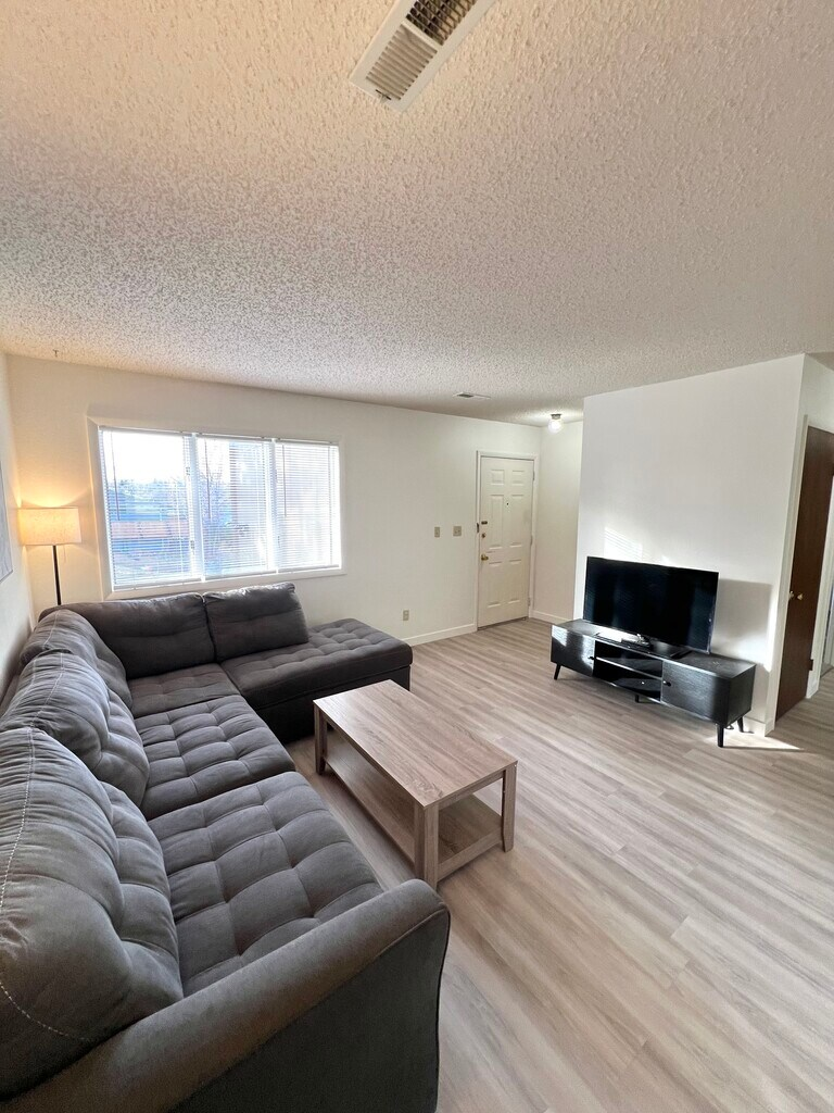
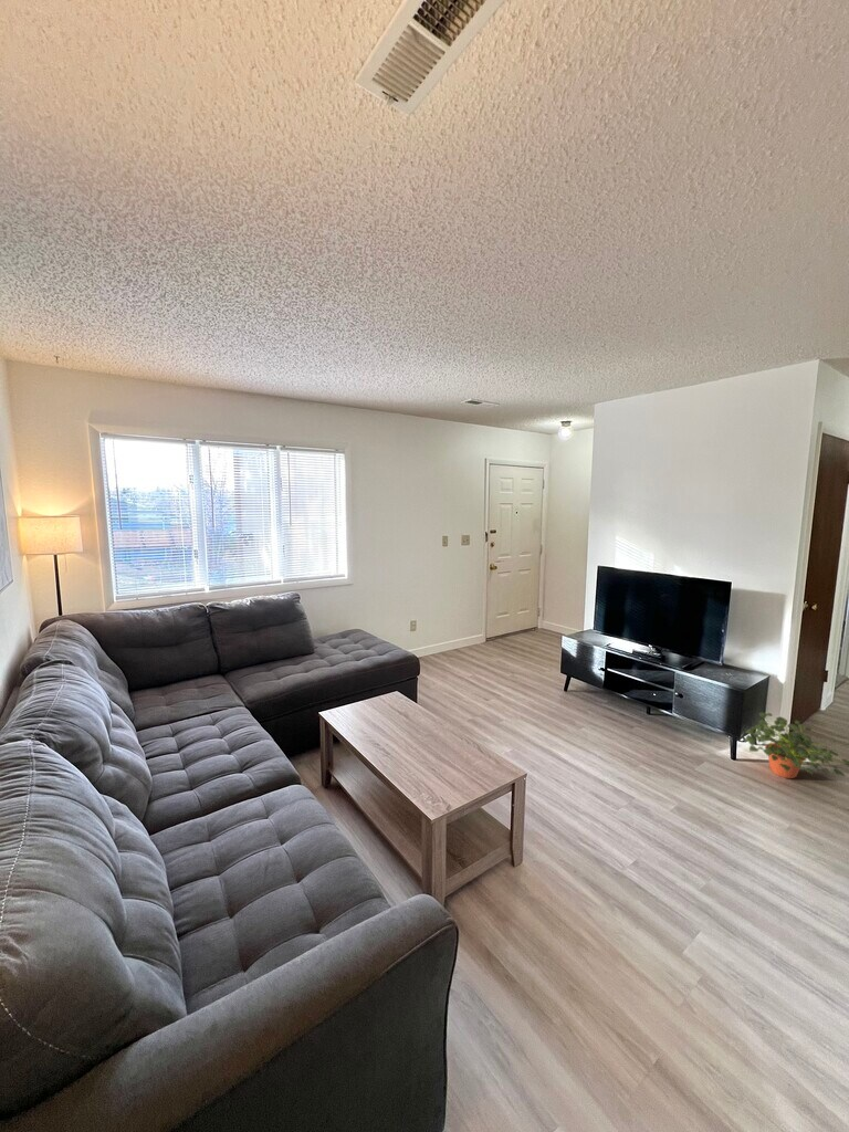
+ potted plant (793, 753)
